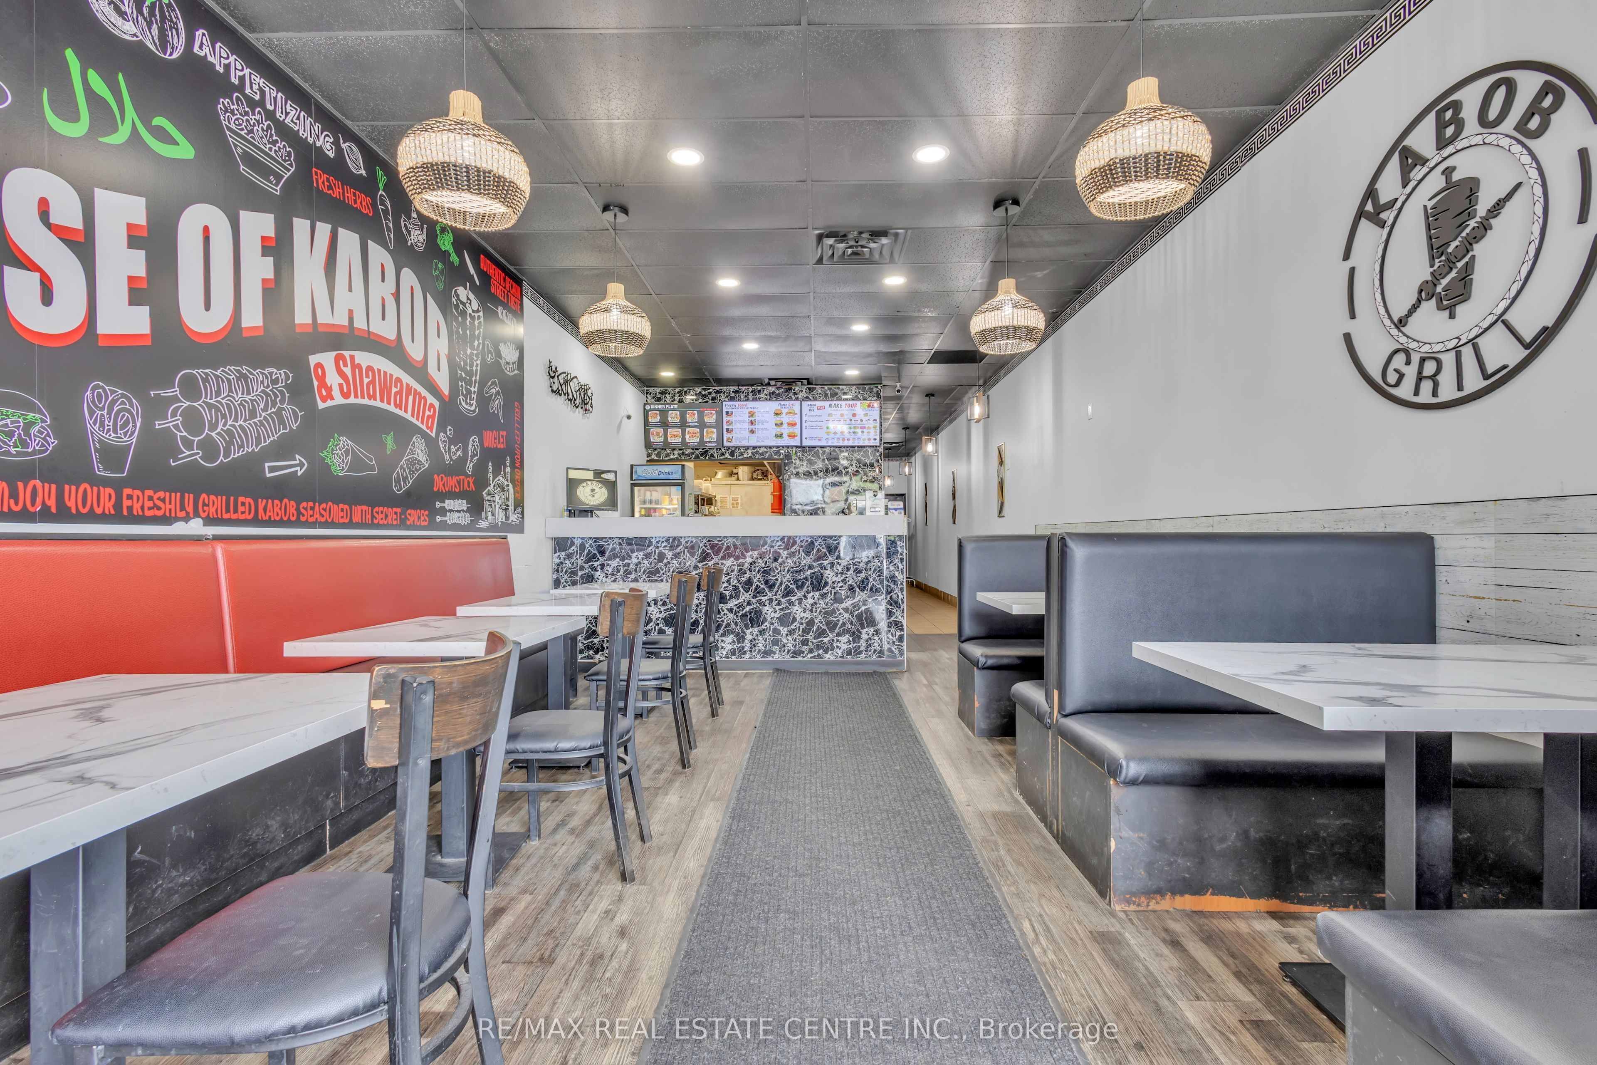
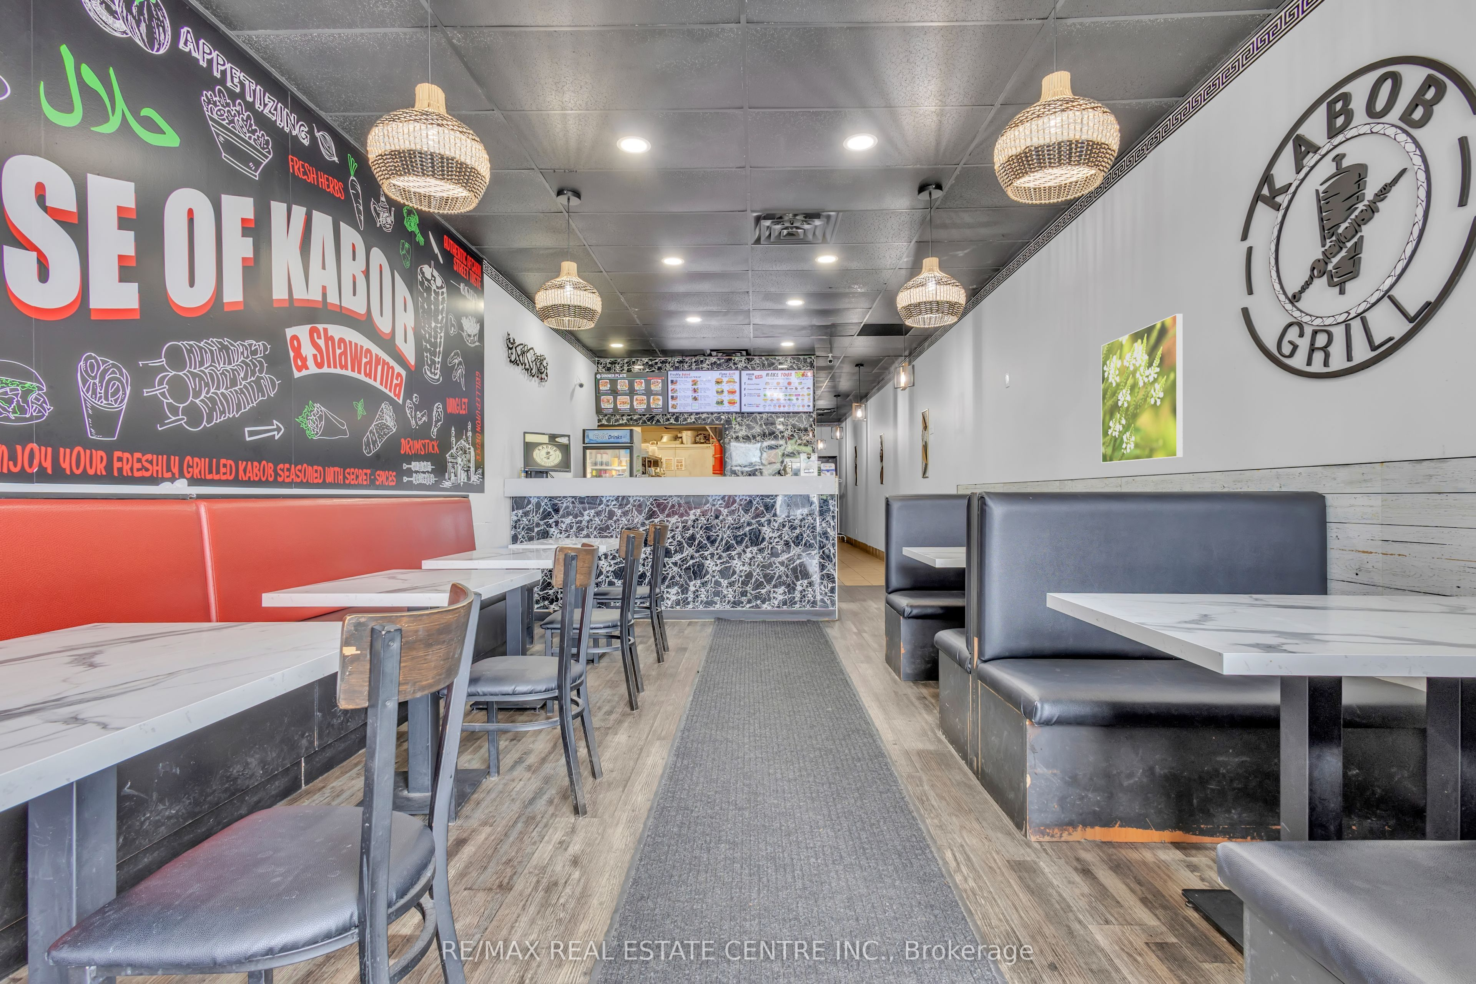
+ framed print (1138, 395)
